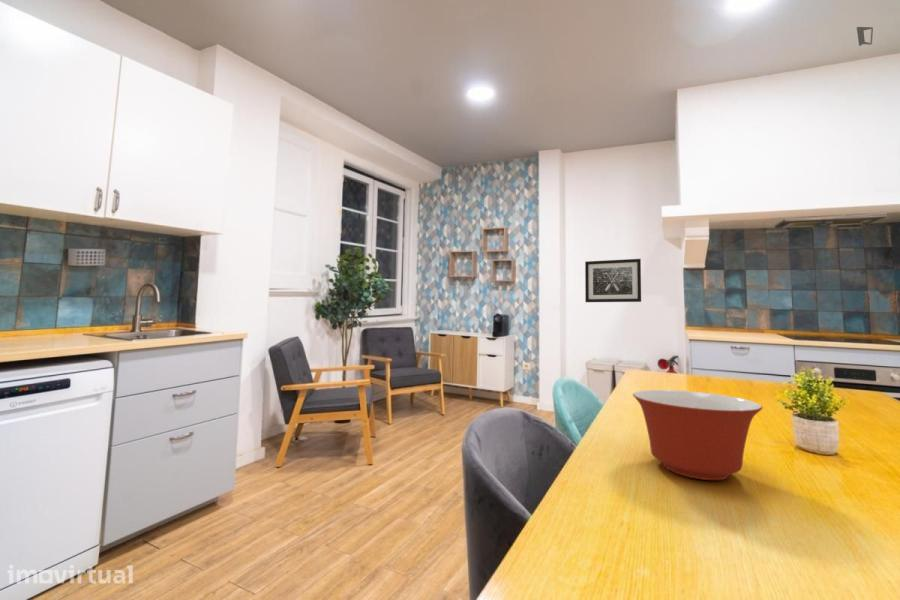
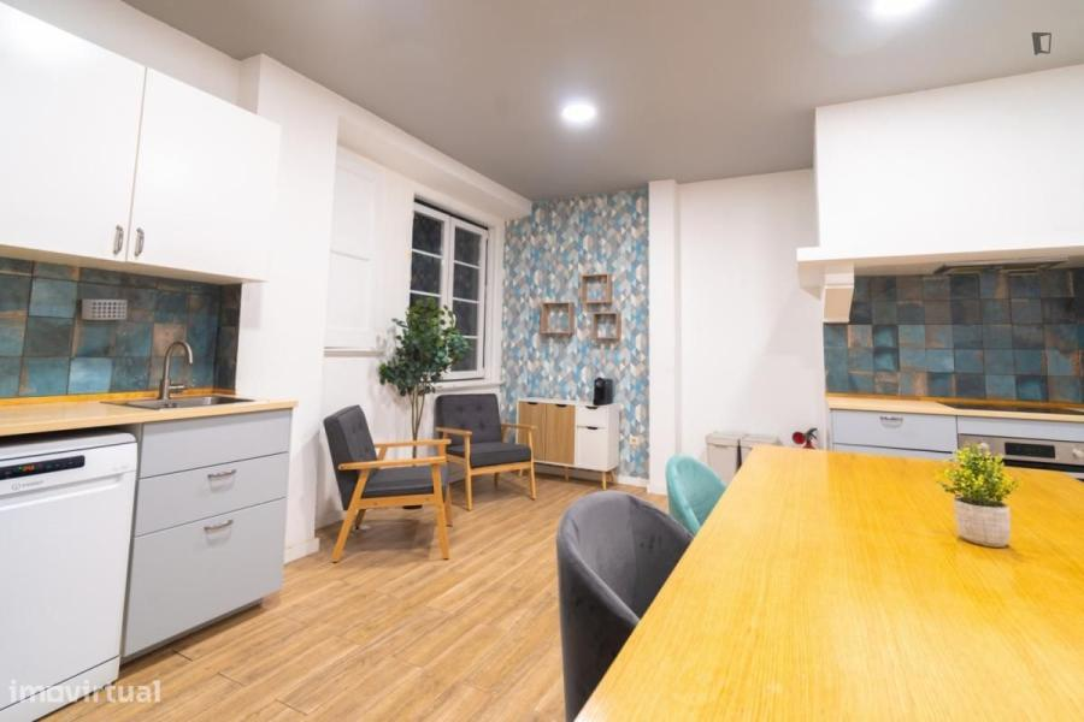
- mixing bowl (693, 433)
- wall art (612, 281)
